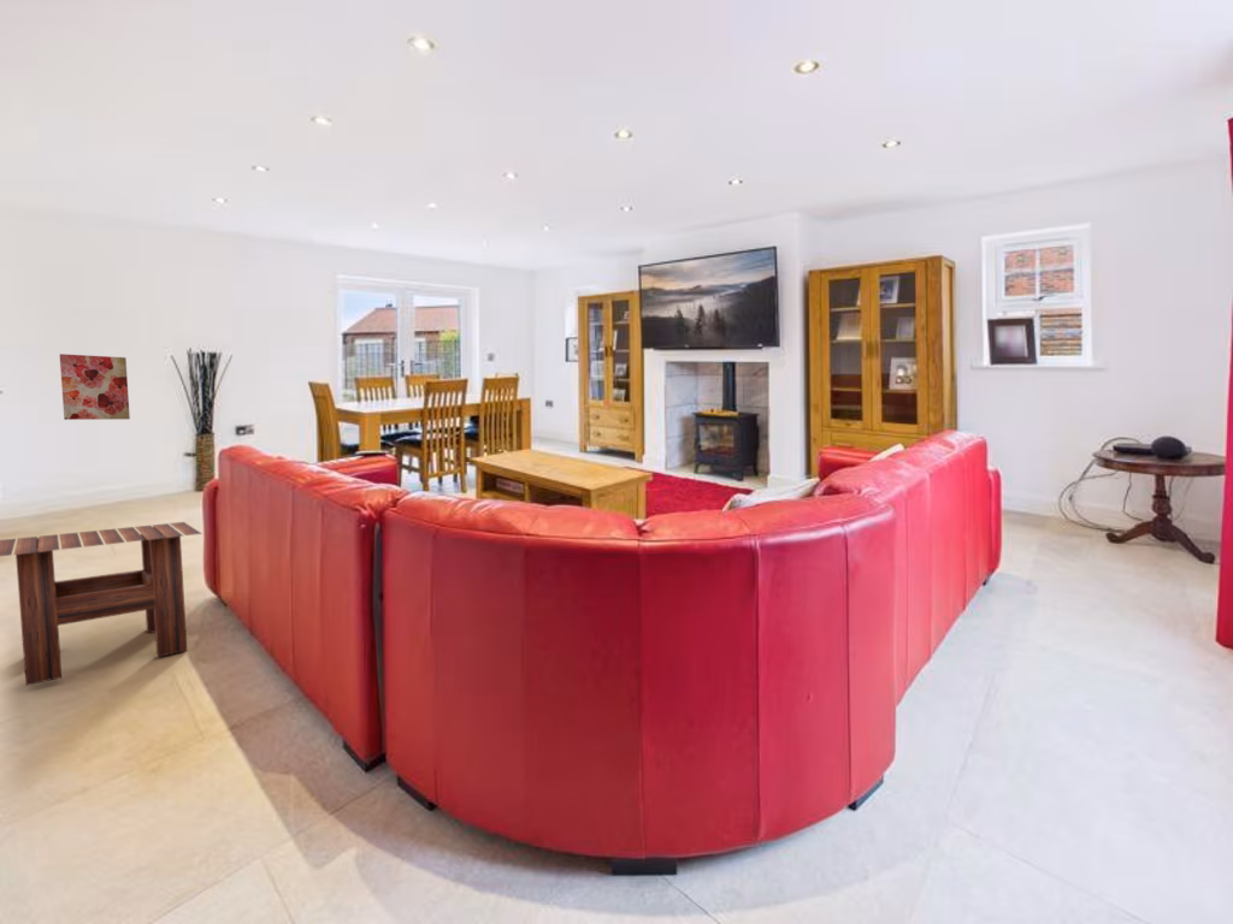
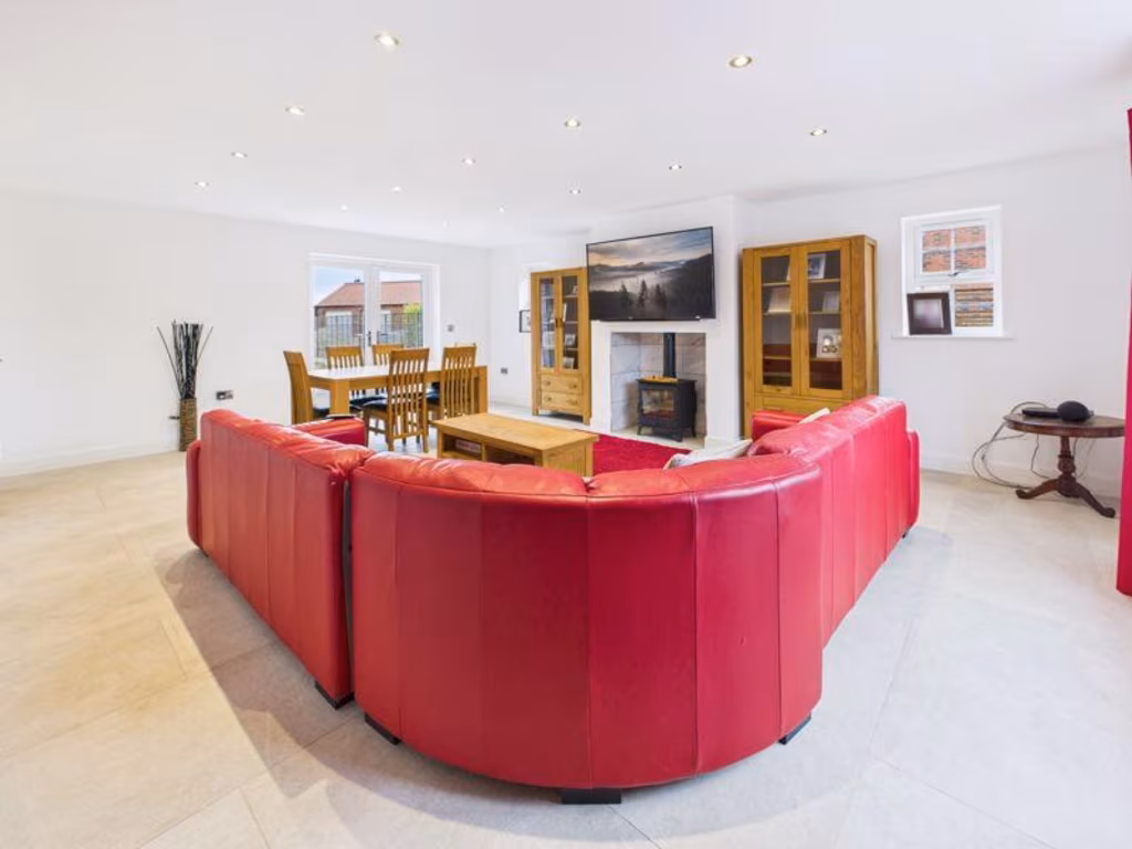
- side table (105, 596)
- wall art (95, 387)
